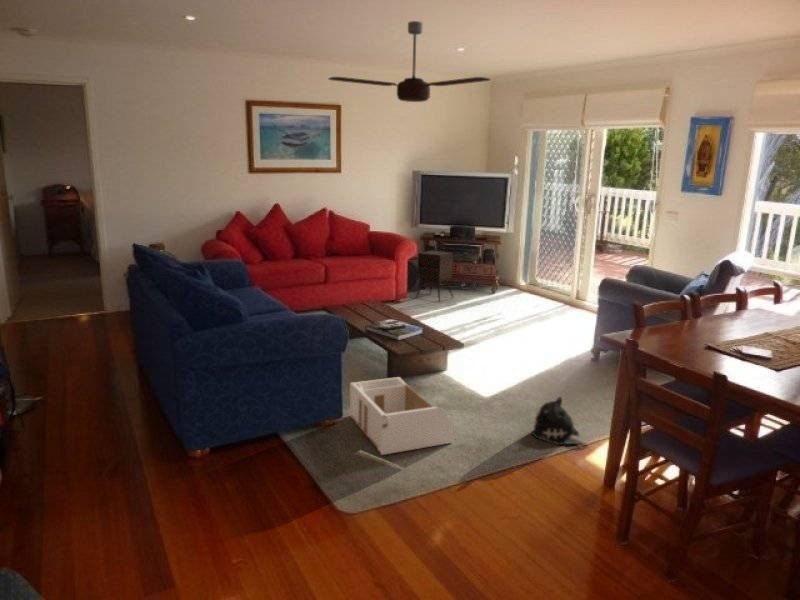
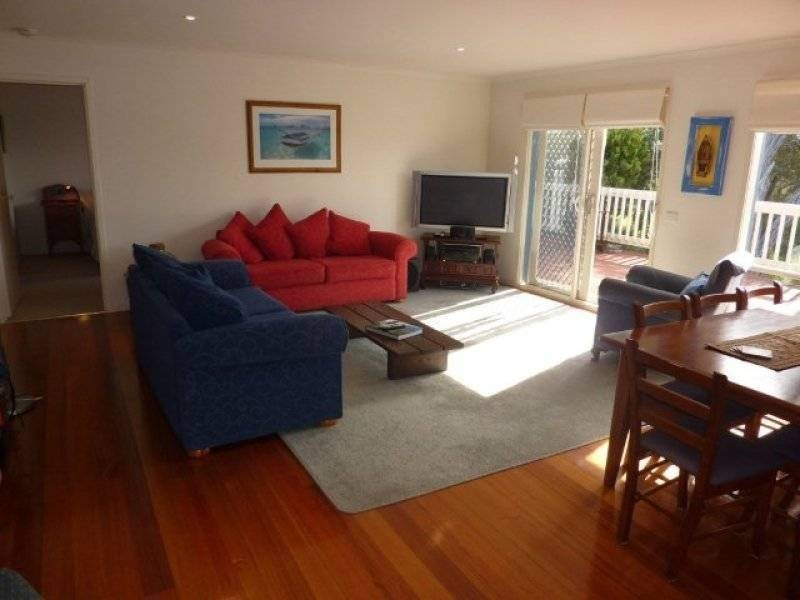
- plush toy (563, 420)
- side table (435, 275)
- ceiling fan (413, 64)
- storage bin (400, 412)
